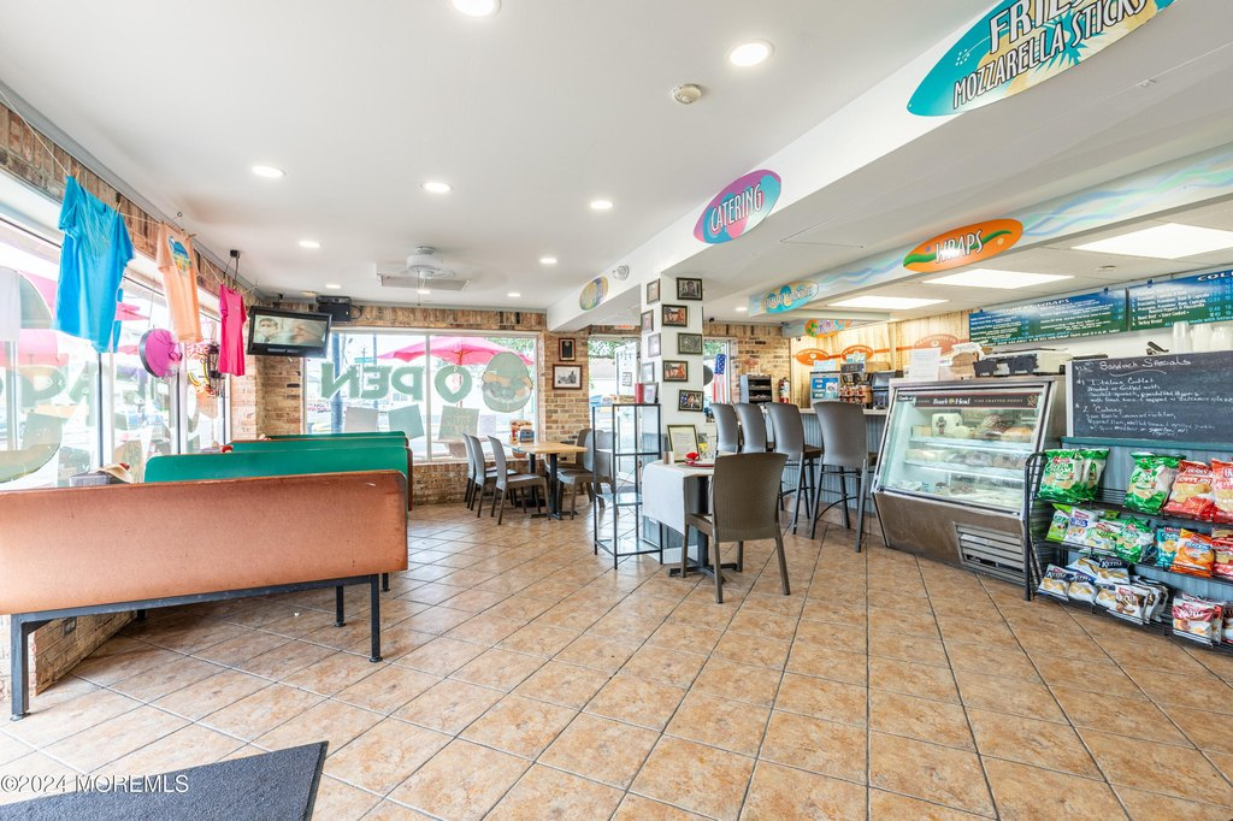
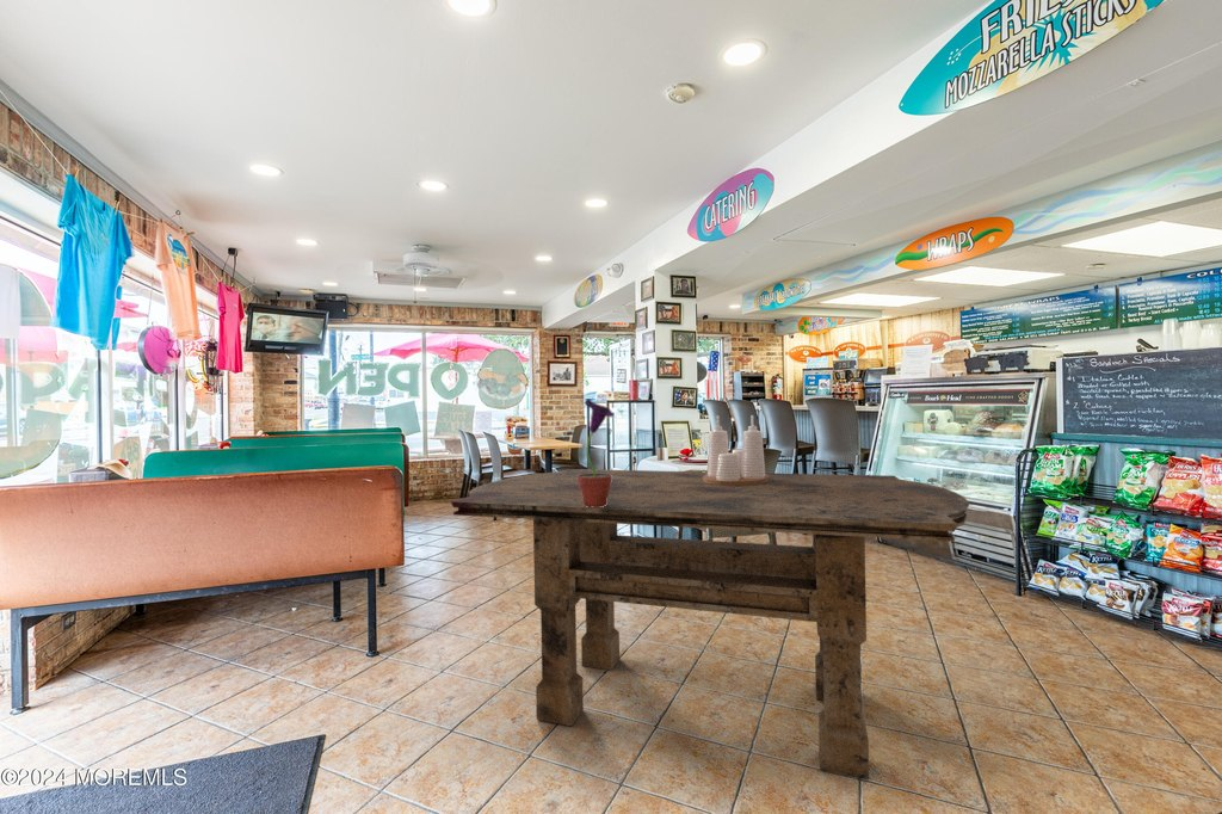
+ potted flower (587, 451)
+ dining table (698, 596)
+ condiment set (735, 449)
